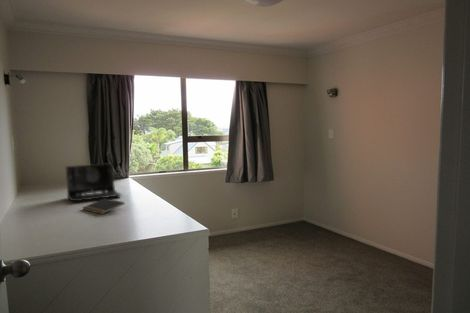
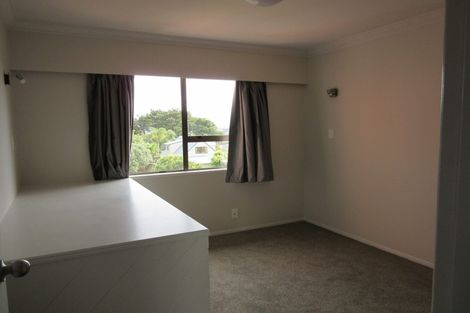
- laptop (93, 181)
- notepad (103, 205)
